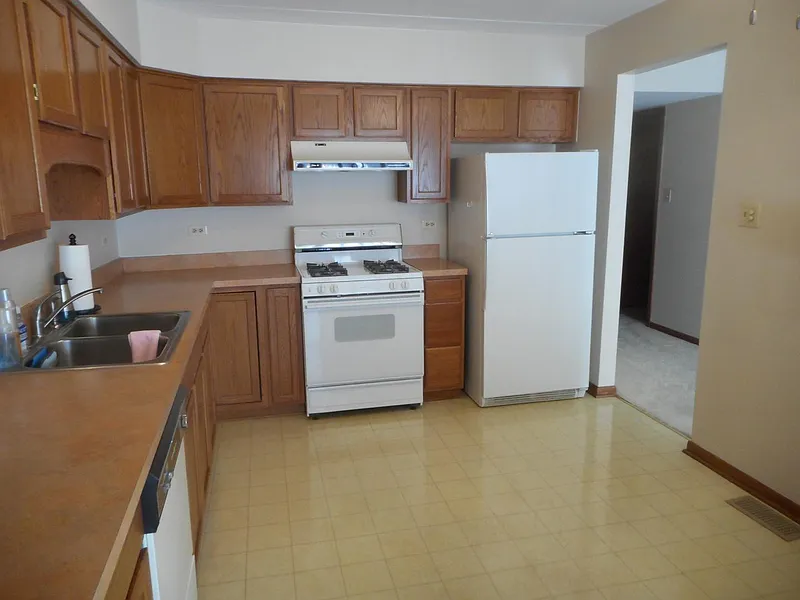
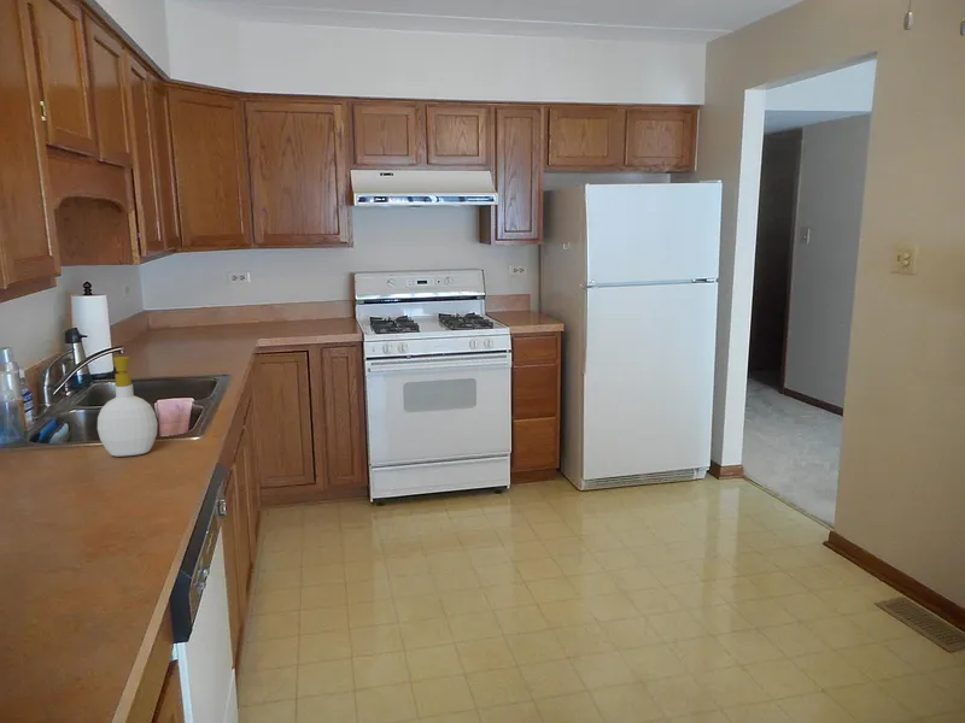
+ soap bottle (125, 405)
